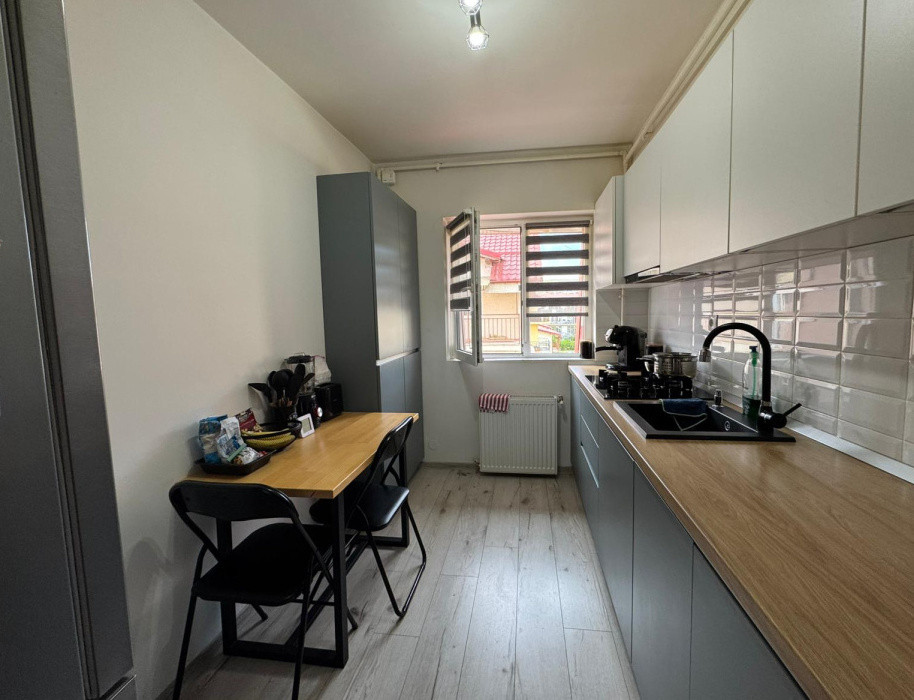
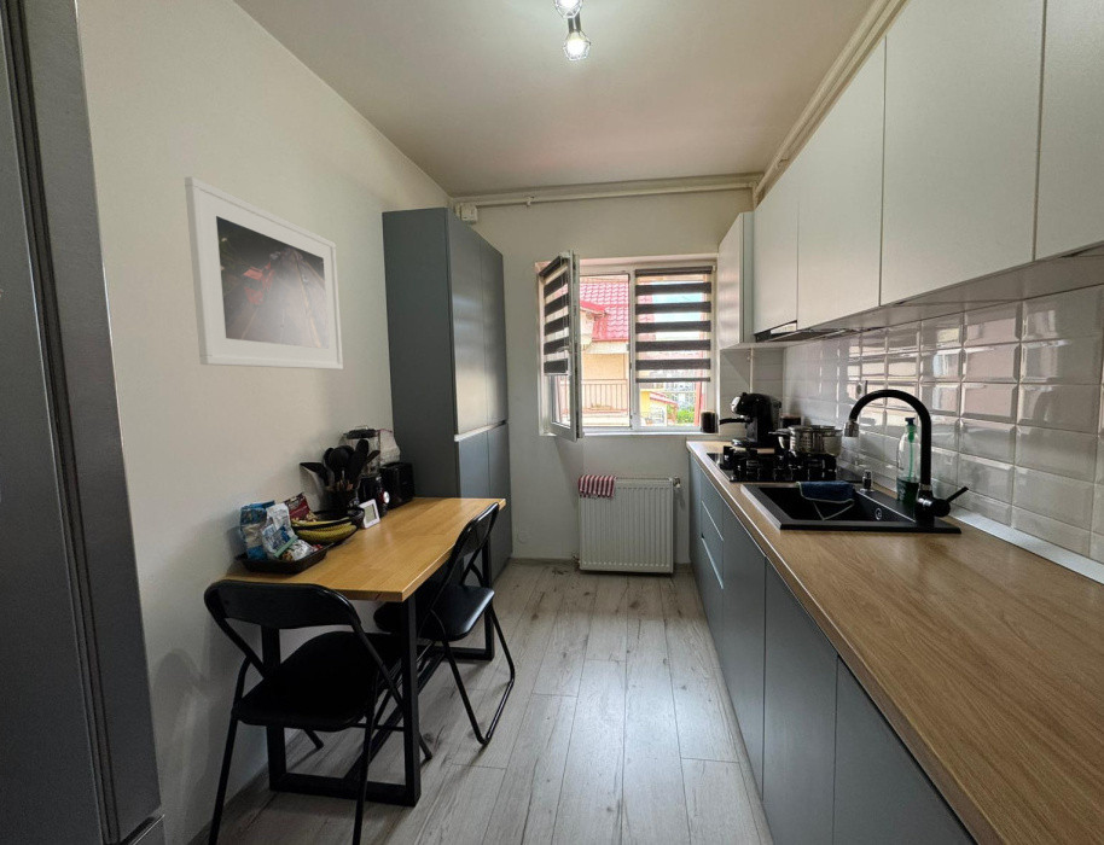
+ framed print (279, 292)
